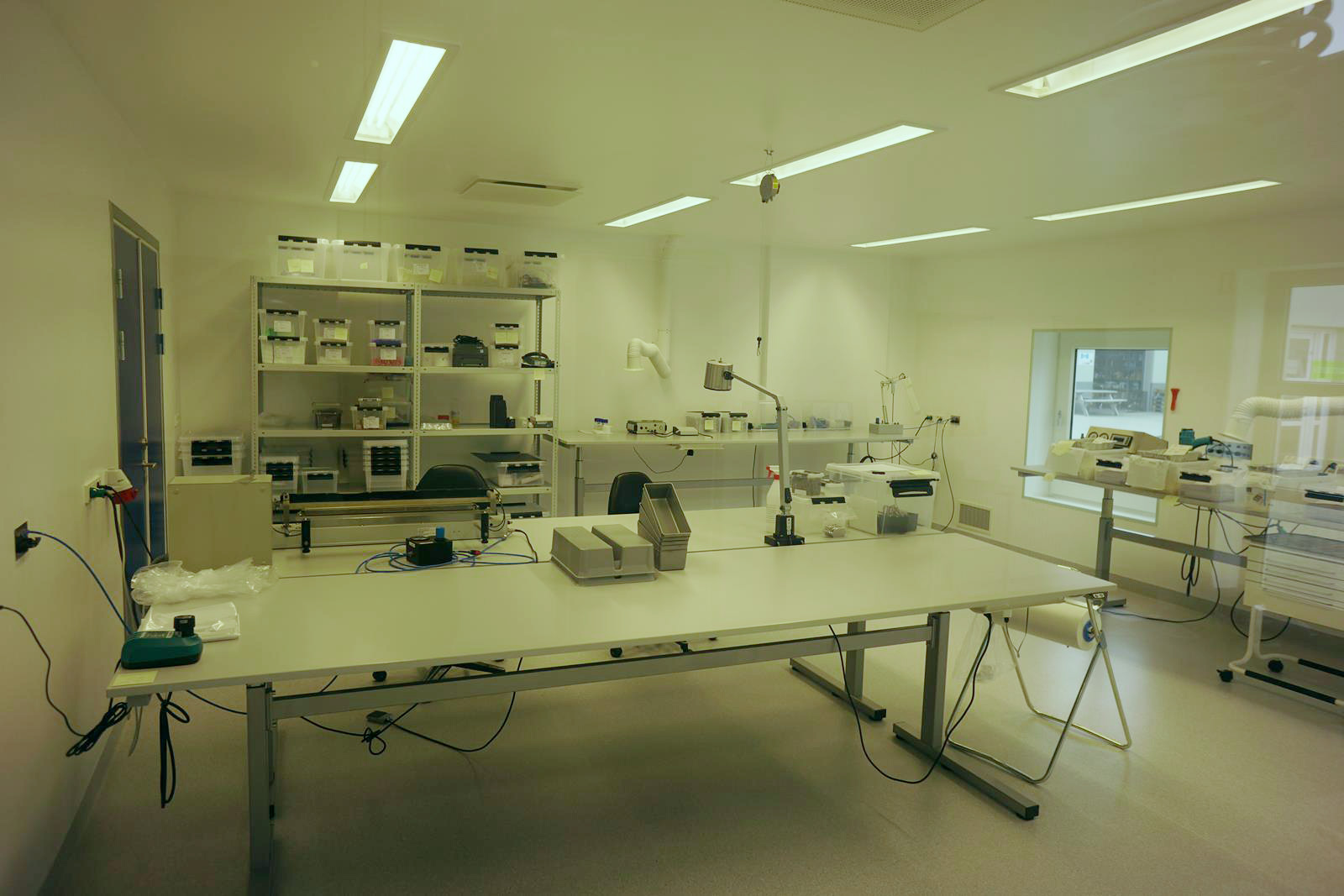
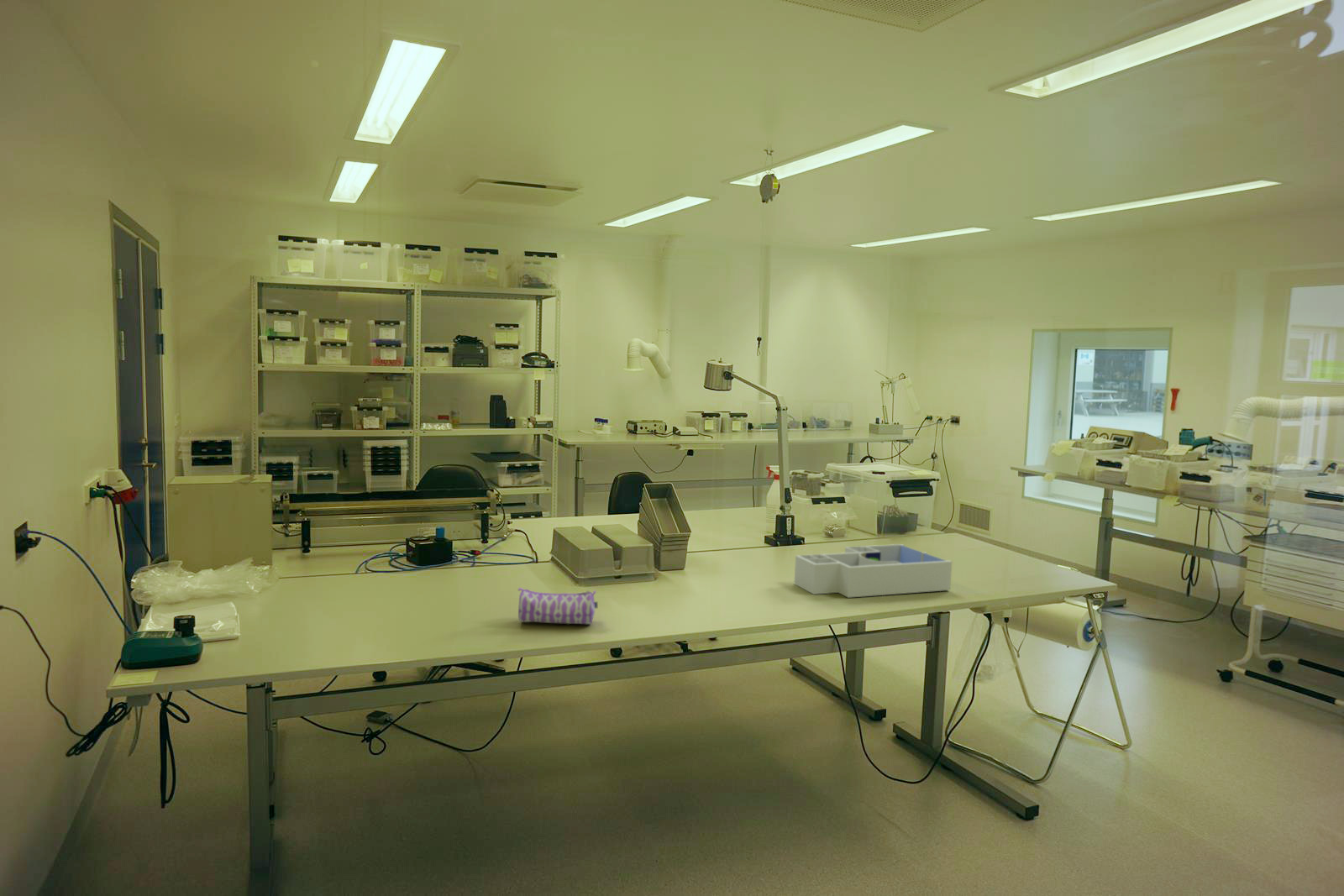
+ pencil case (557, 605)
+ desk organizer (865, 569)
